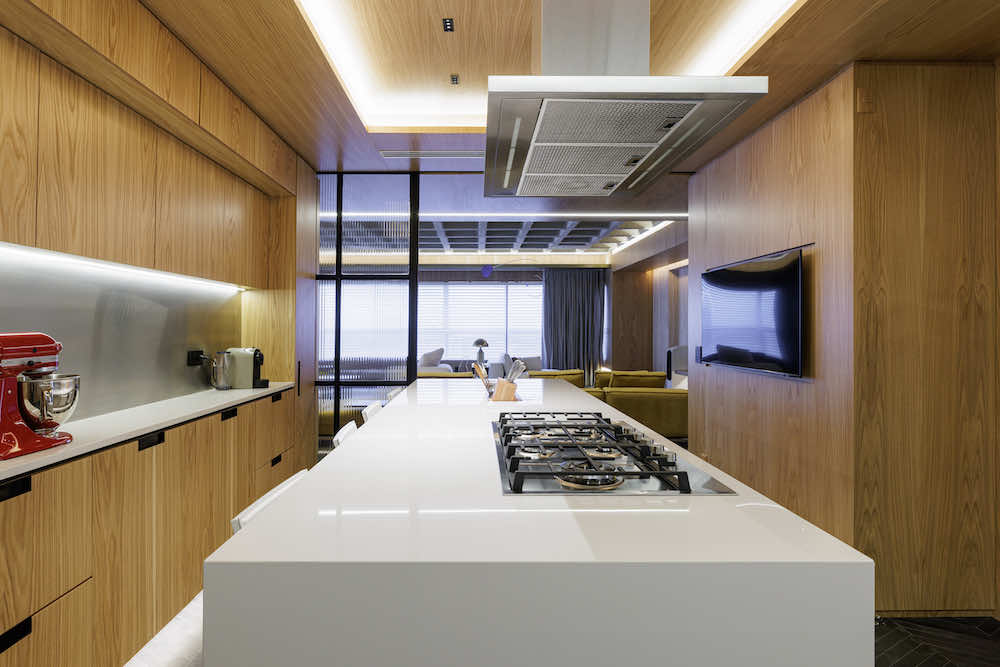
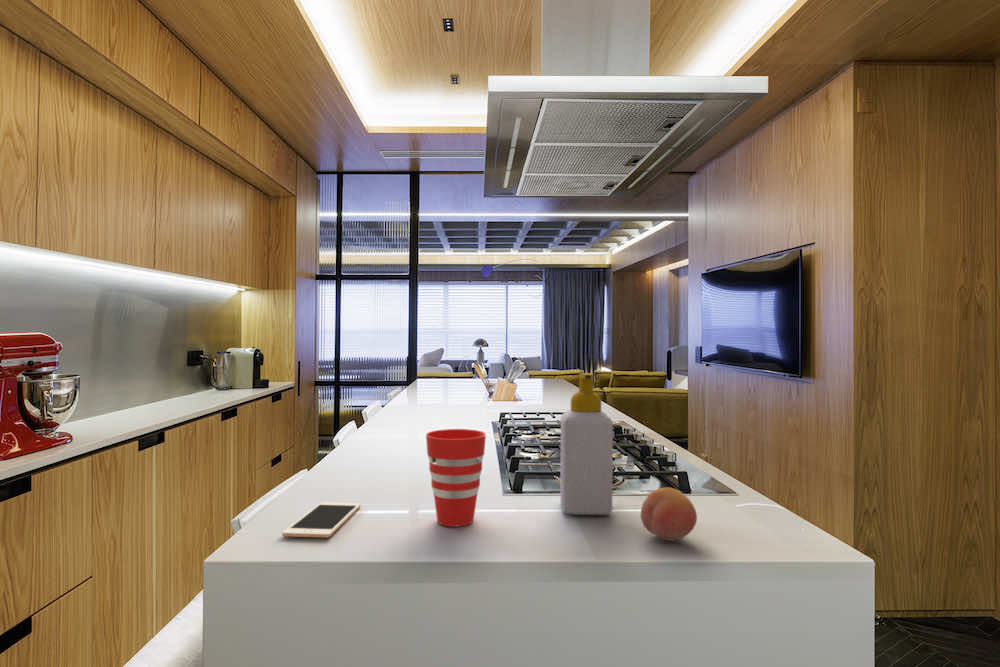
+ soap bottle (585, 441)
+ cup (455, 477)
+ cell phone (324, 518)
+ fruit (667, 513)
